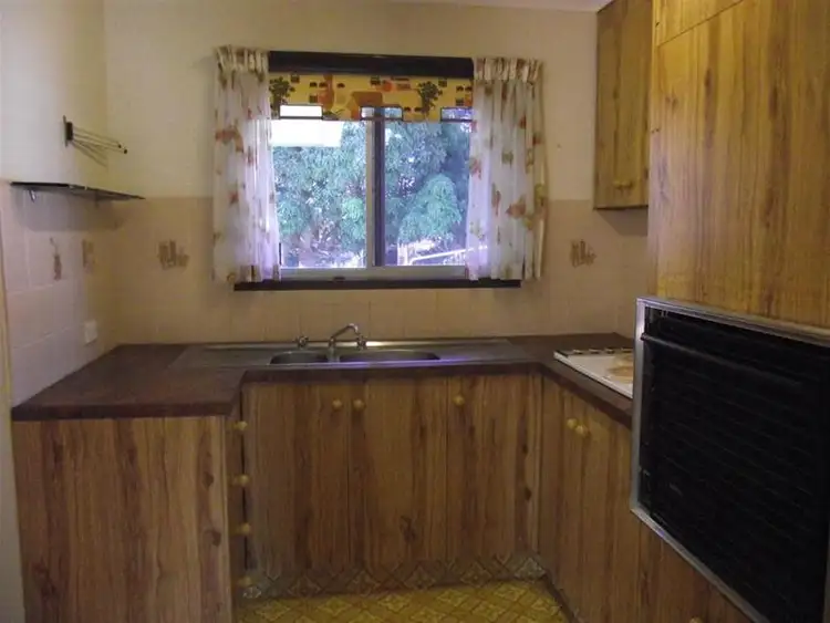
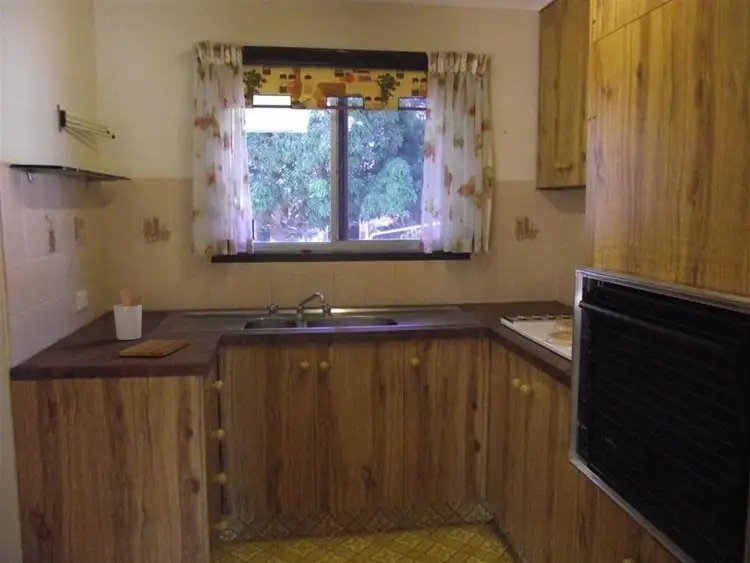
+ cutting board (156, 347)
+ utensil holder (135, 313)
